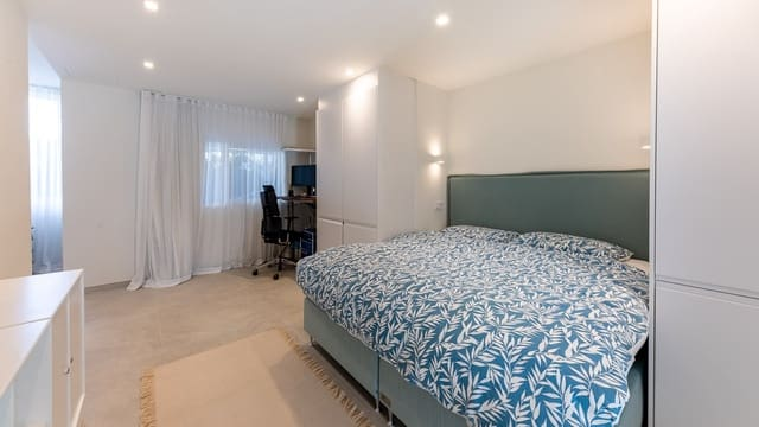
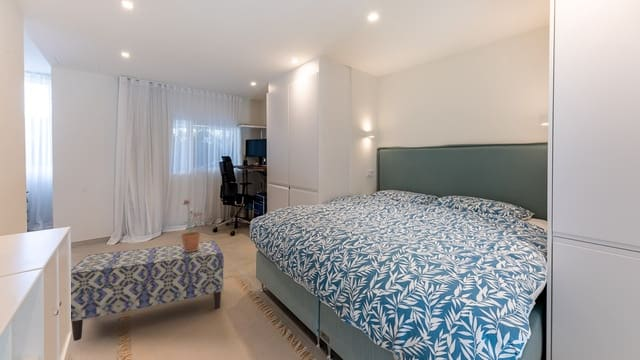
+ bench (156, 282)
+ potted plant (194, 223)
